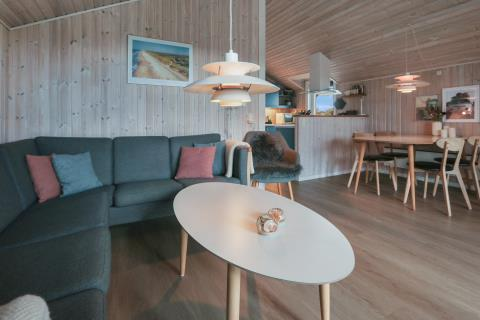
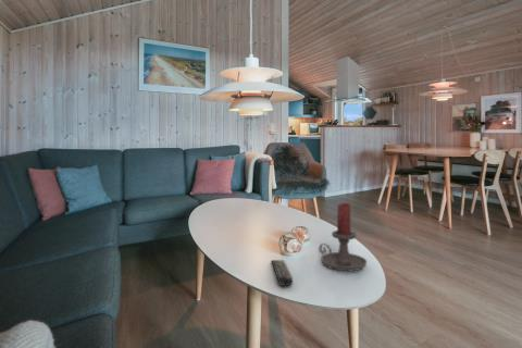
+ remote control (281, 271)
+ candle holder (338, 232)
